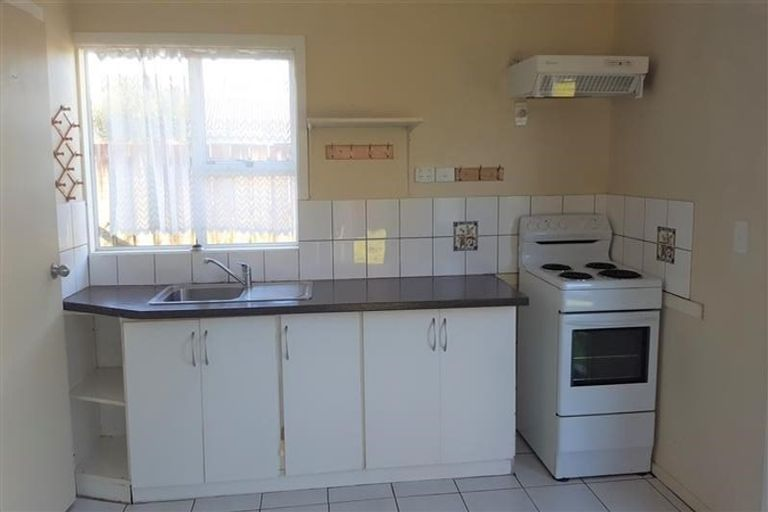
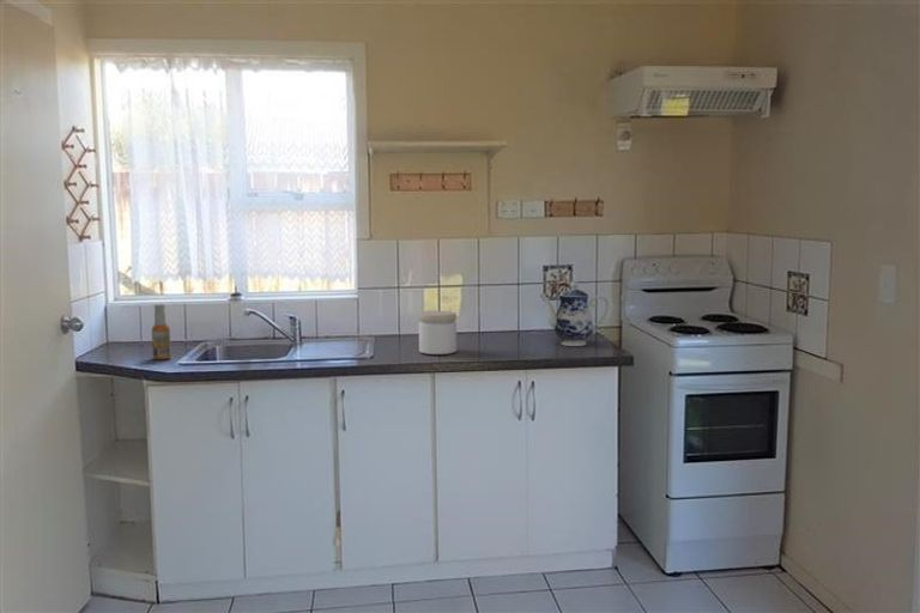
+ teapot (573, 312)
+ jar (437, 332)
+ spray bottle (161, 330)
